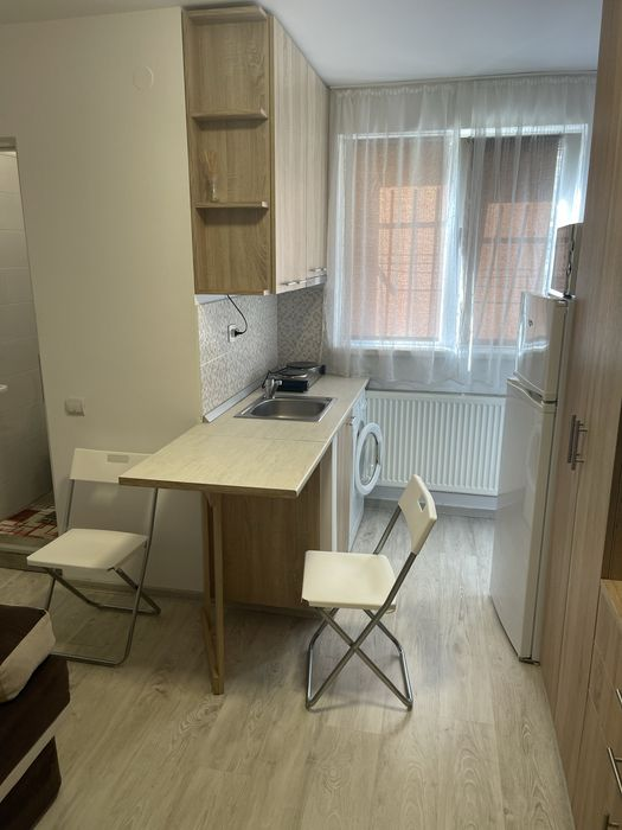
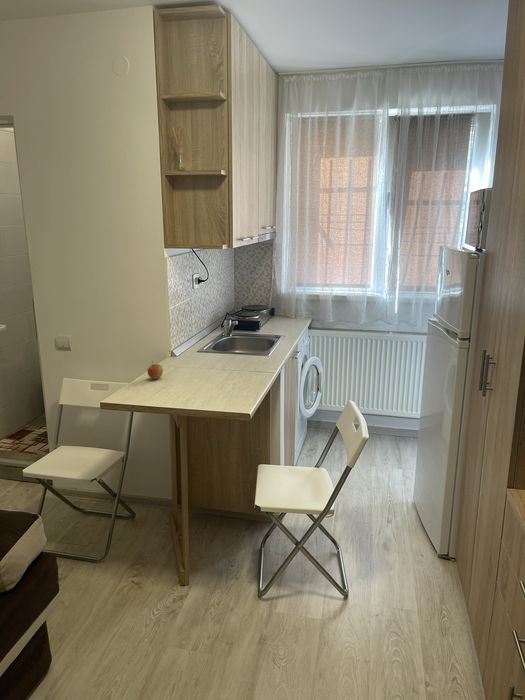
+ apple (155, 370)
